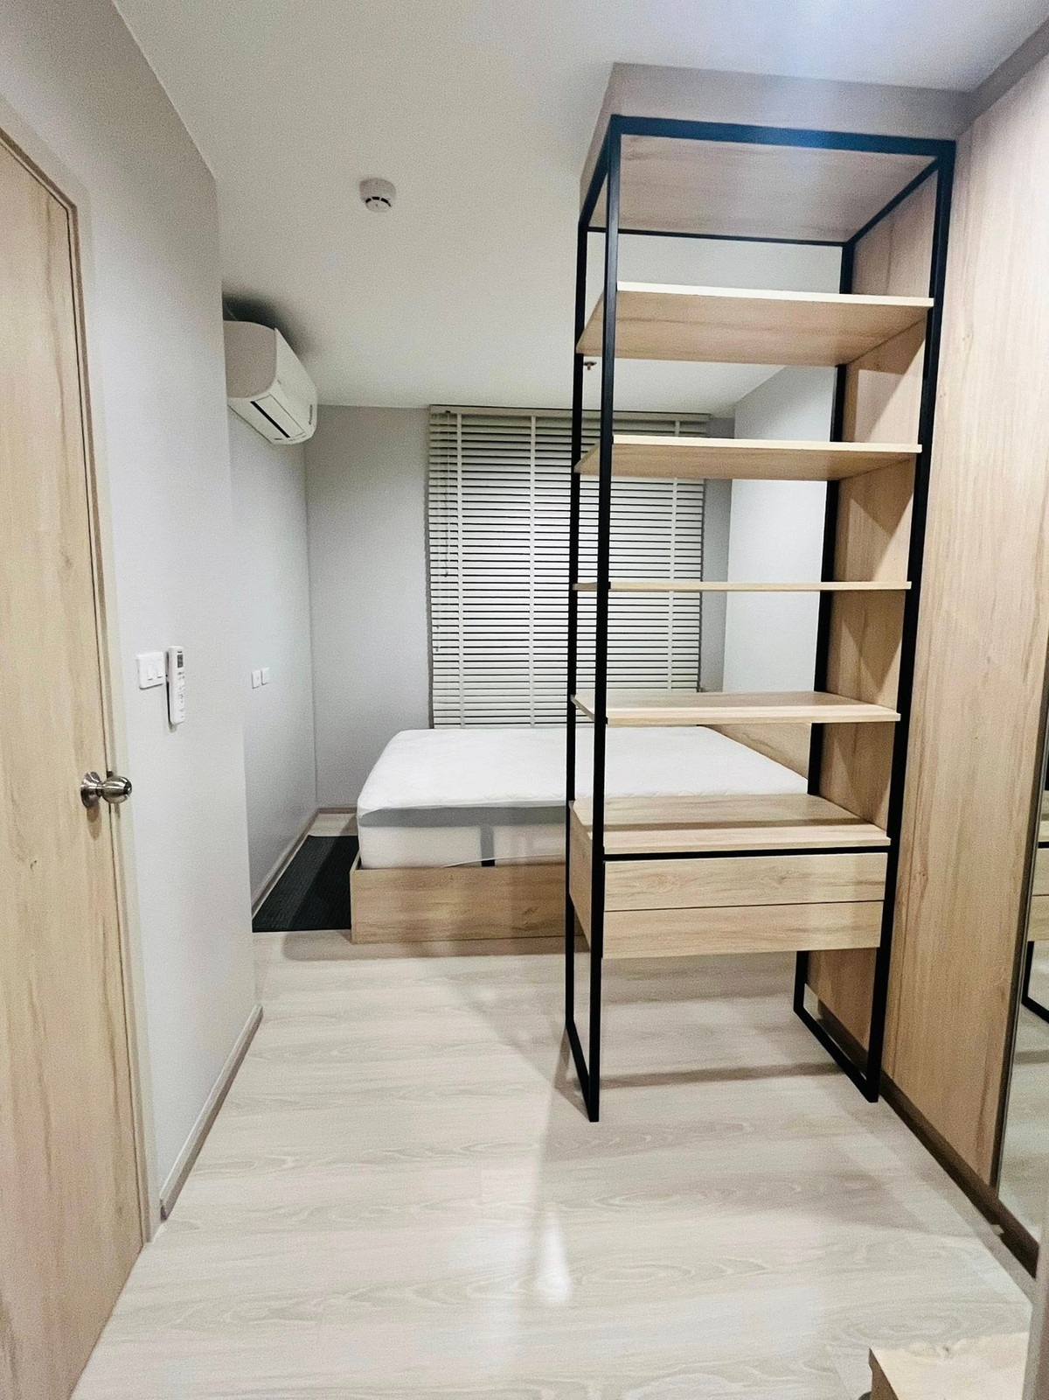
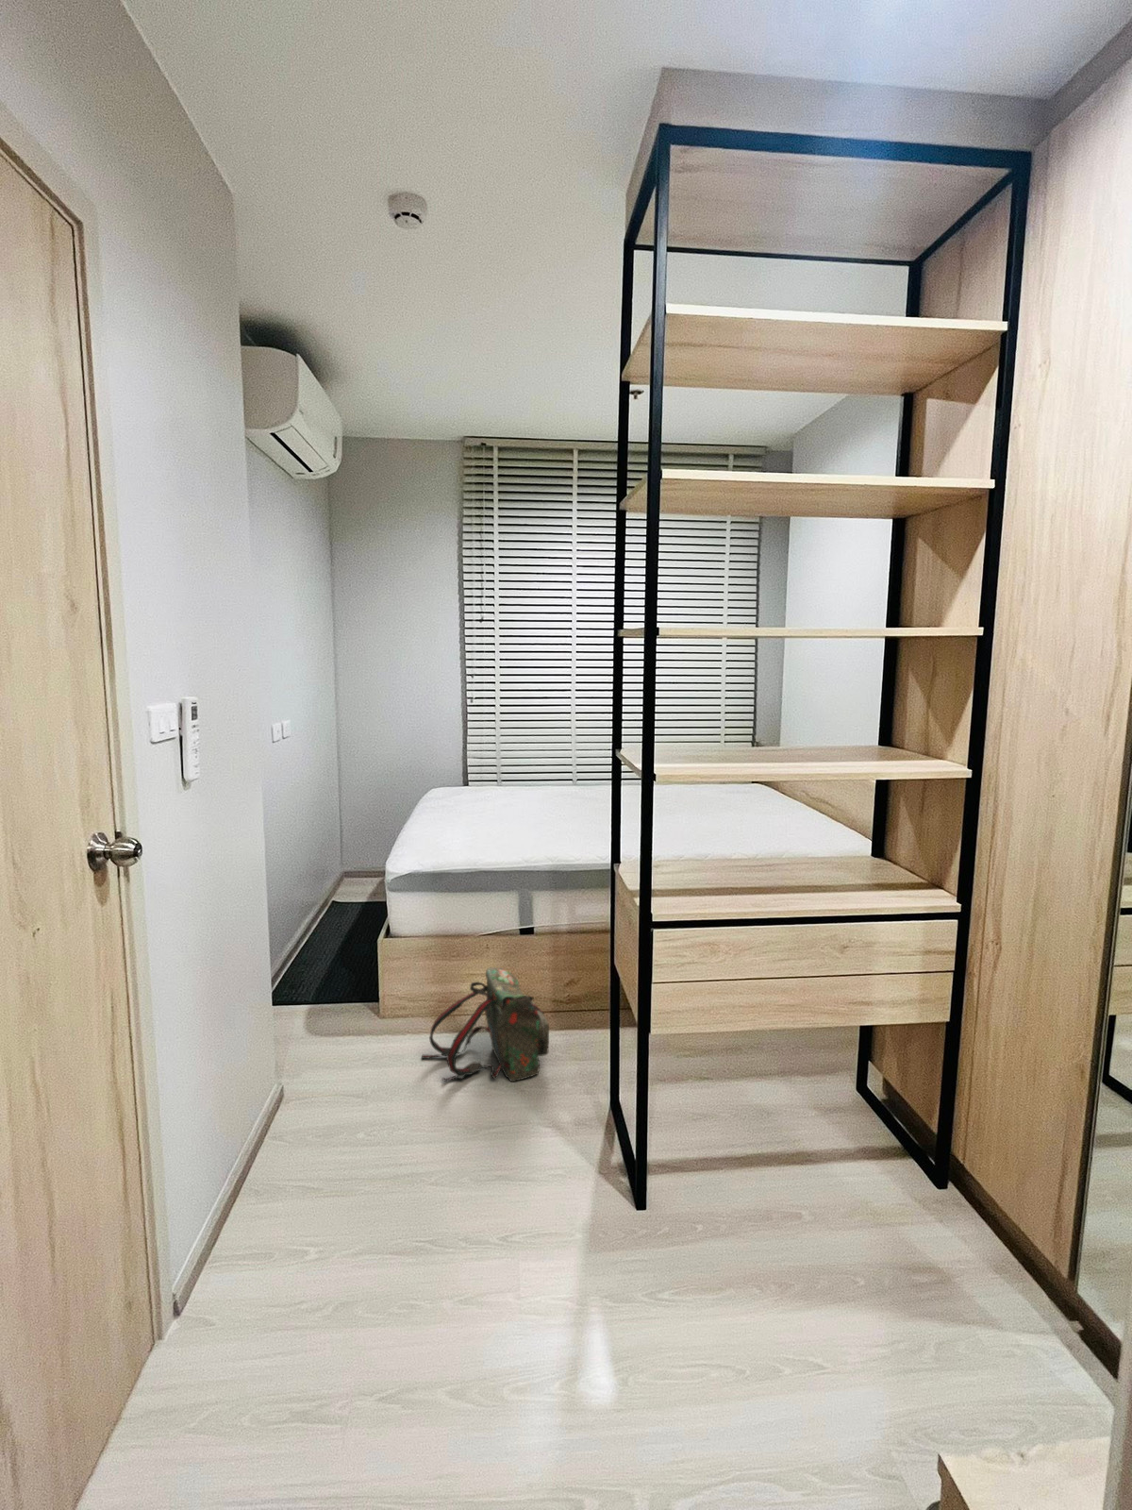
+ backpack (486, 1023)
